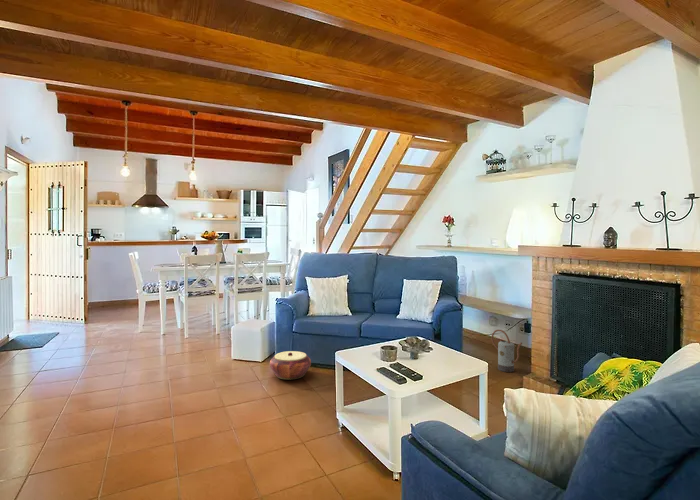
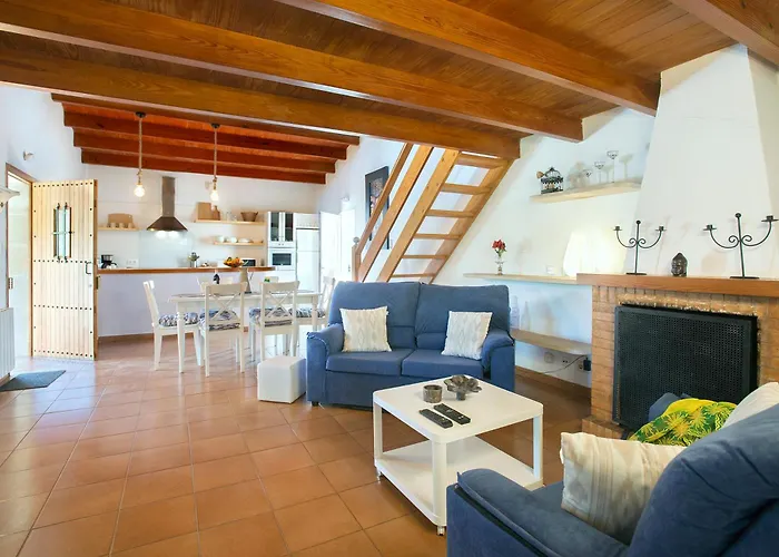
- watering can (506, 350)
- woven basket (290, 364)
